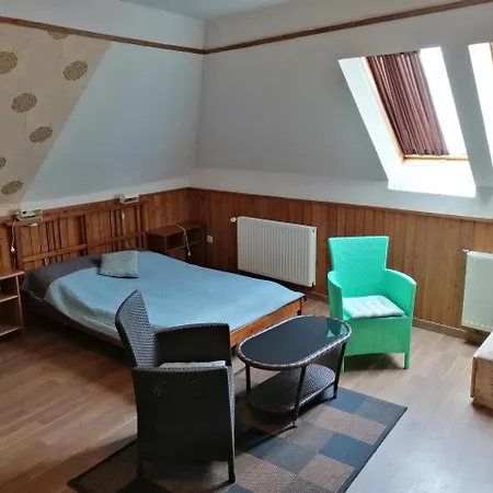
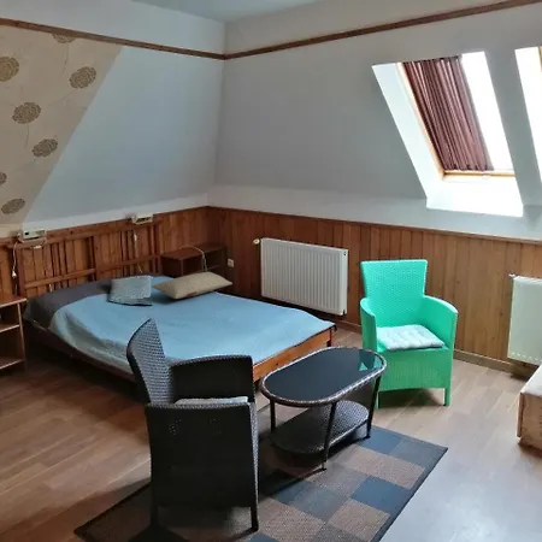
+ pillow (193, 284)
